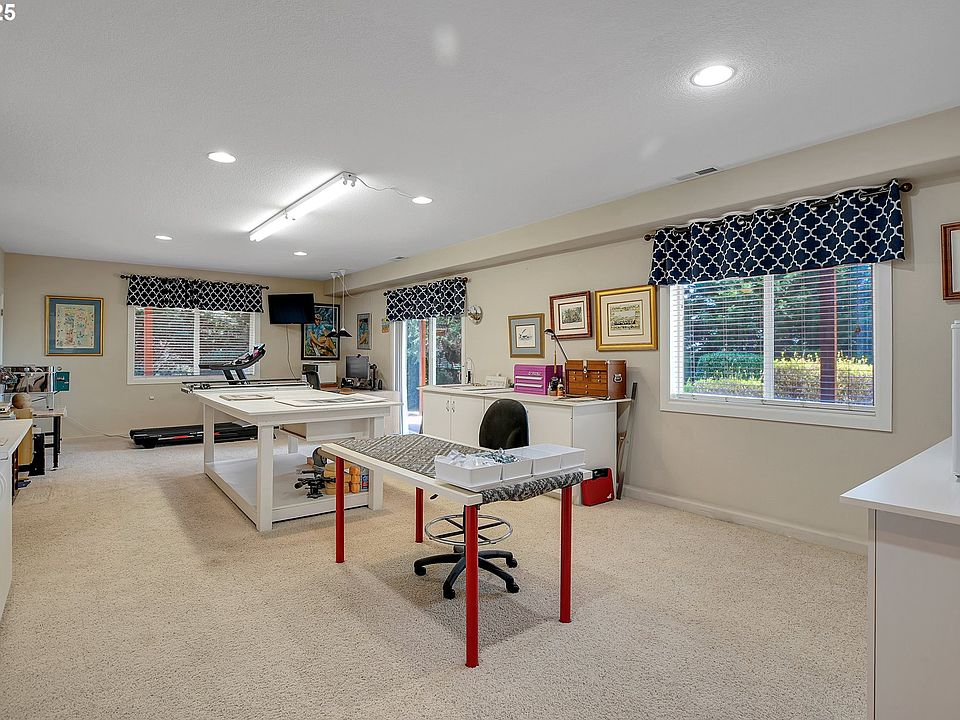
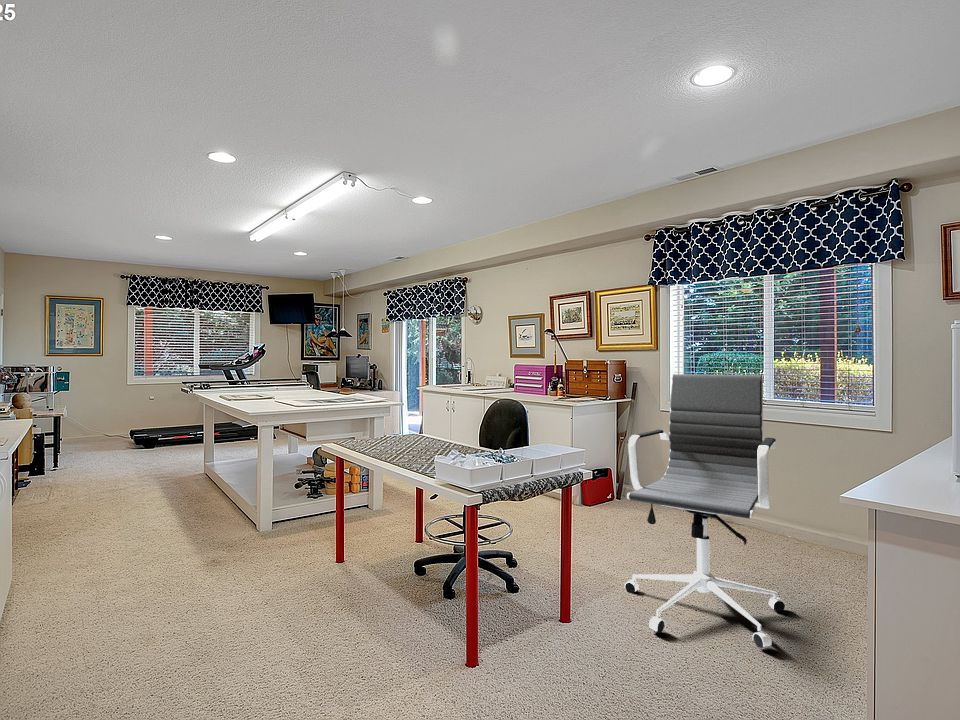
+ office chair (696, 491)
